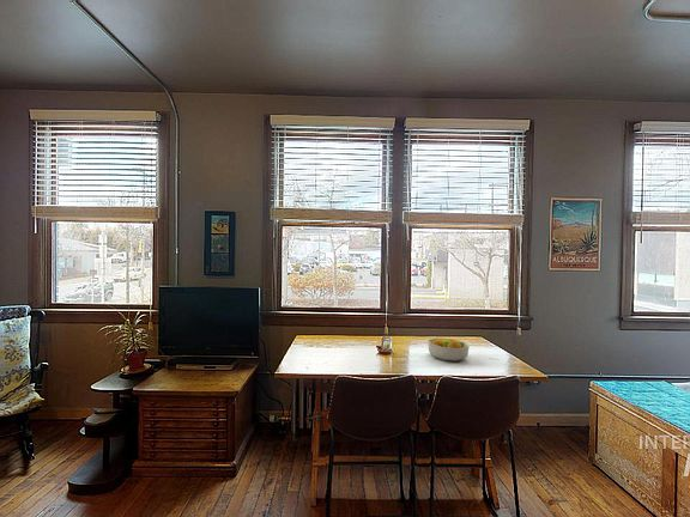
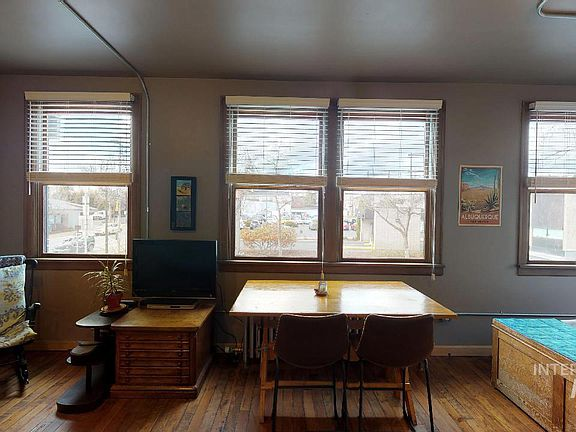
- fruit bowl (447, 346)
